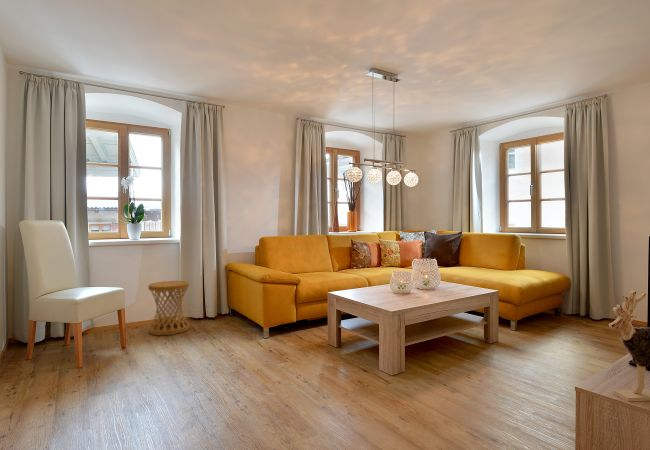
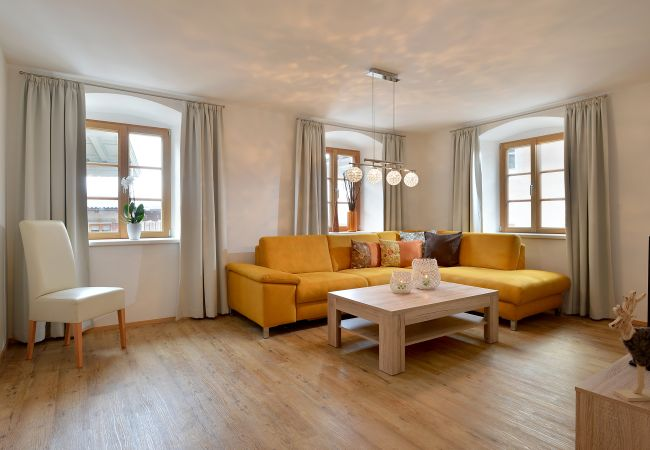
- side table (169, 306)
